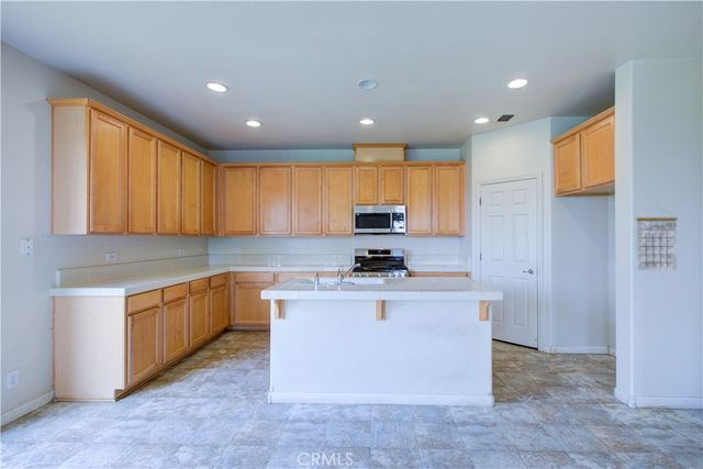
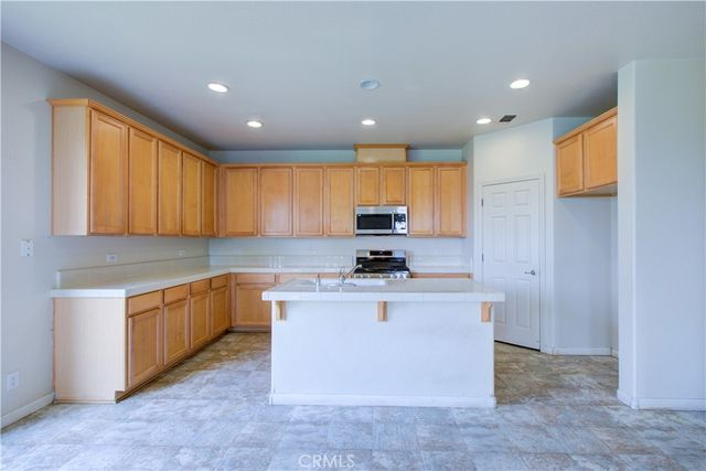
- calendar (656, 237)
